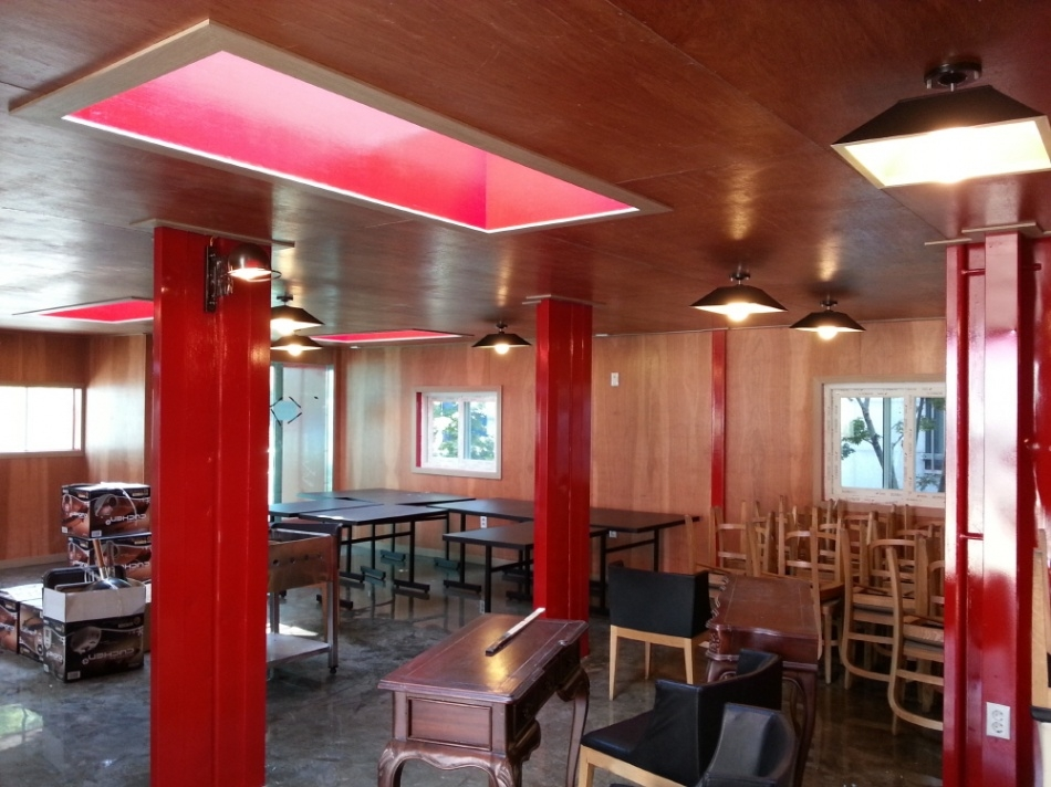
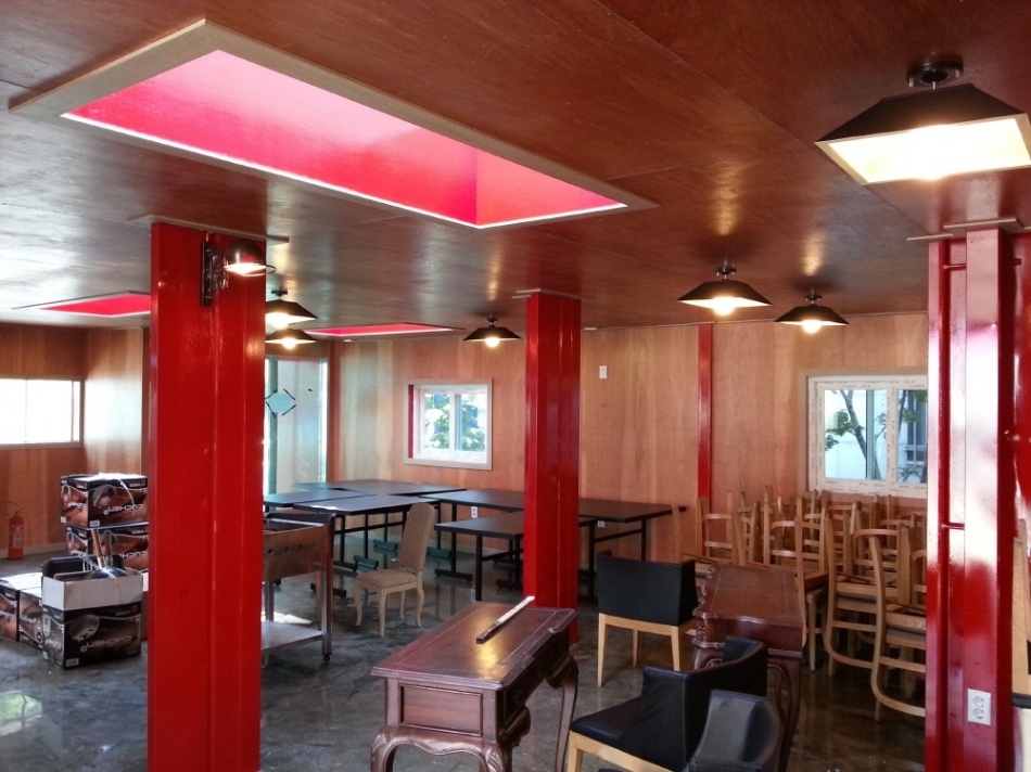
+ fire extinguisher (12, 529)
+ dining chair (392, 569)
